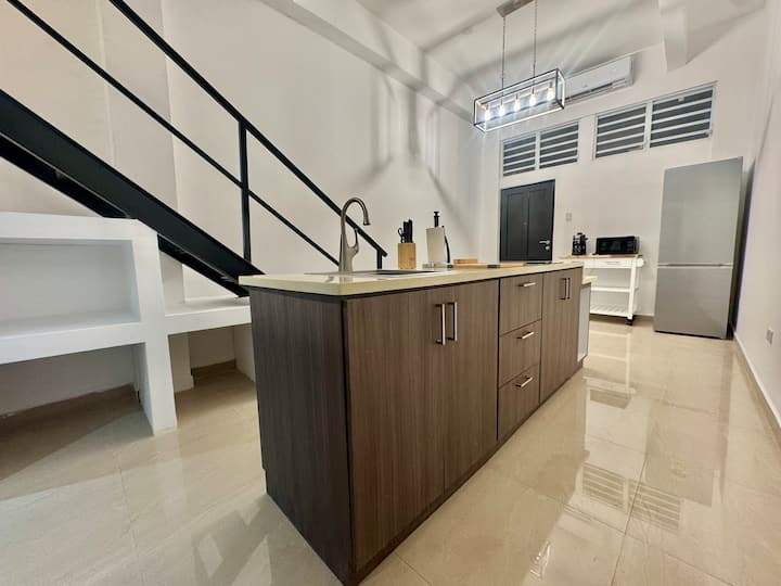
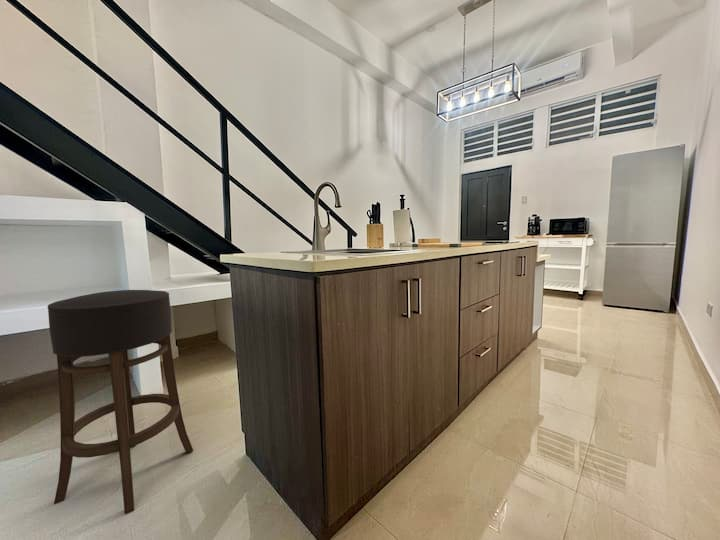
+ bar stool (122, 385)
